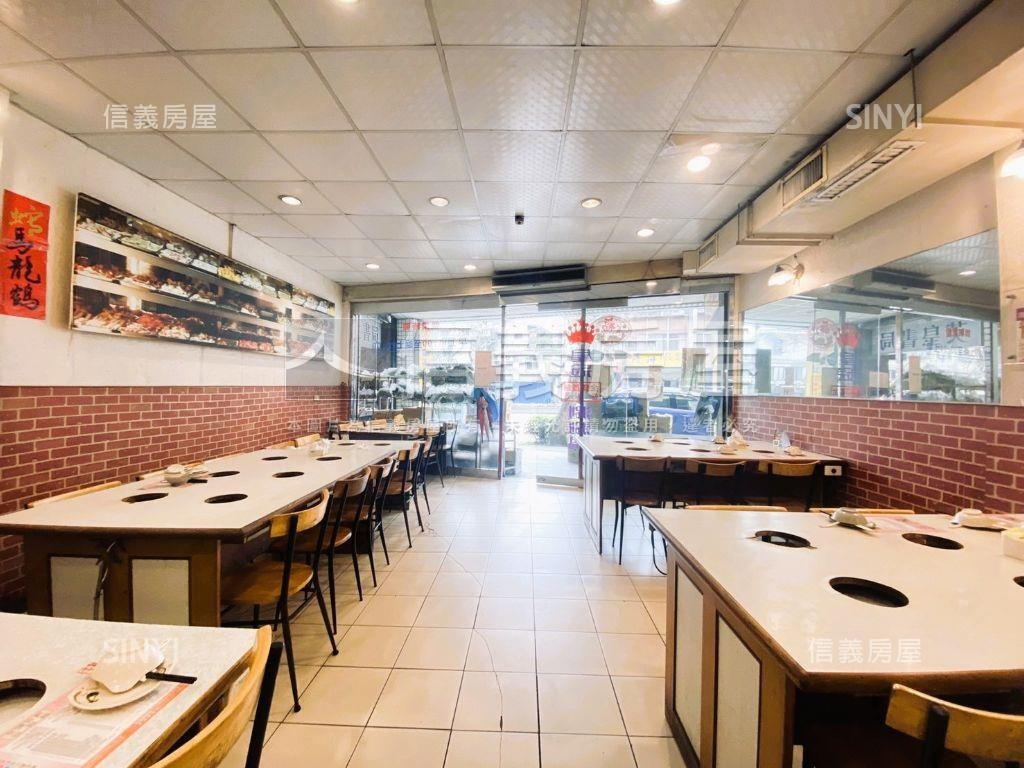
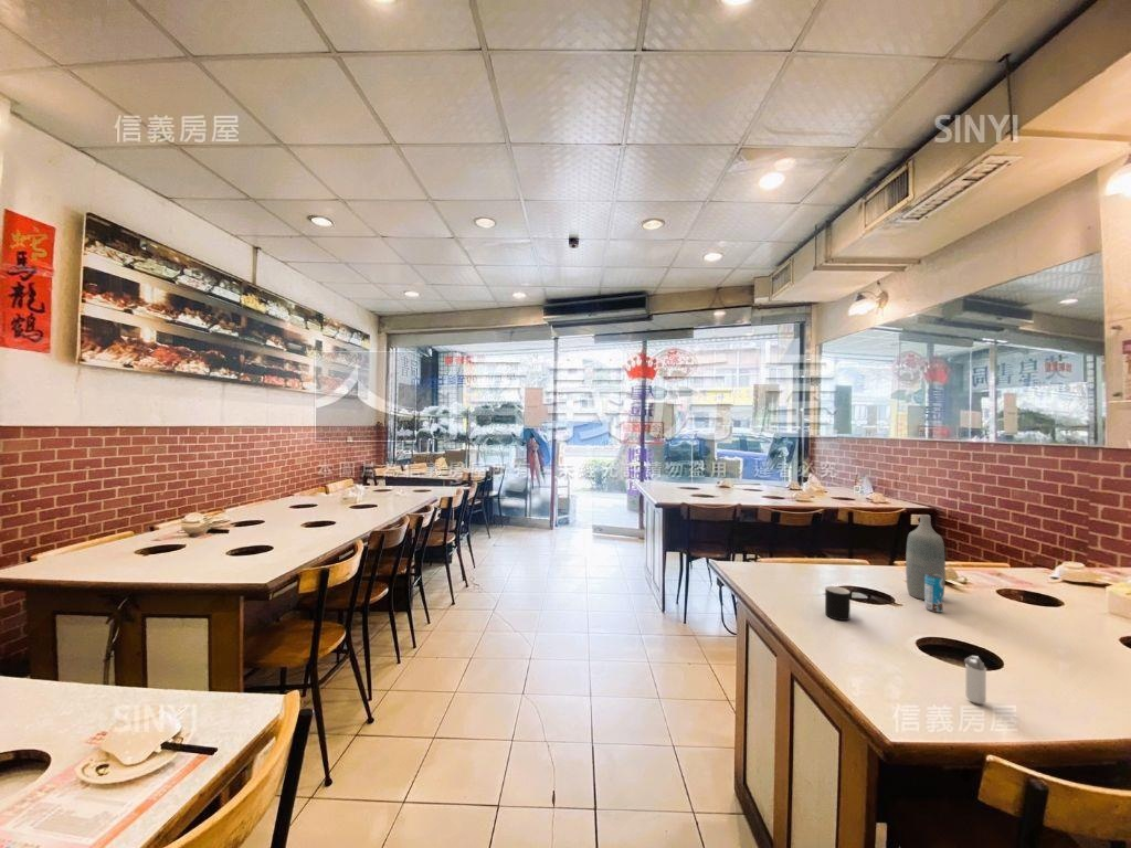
+ beverage can (933, 592)
+ bottle (924, 555)
+ shaker (975, 679)
+ cup (839, 602)
